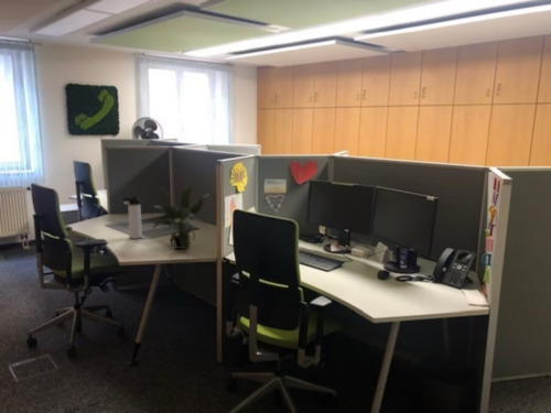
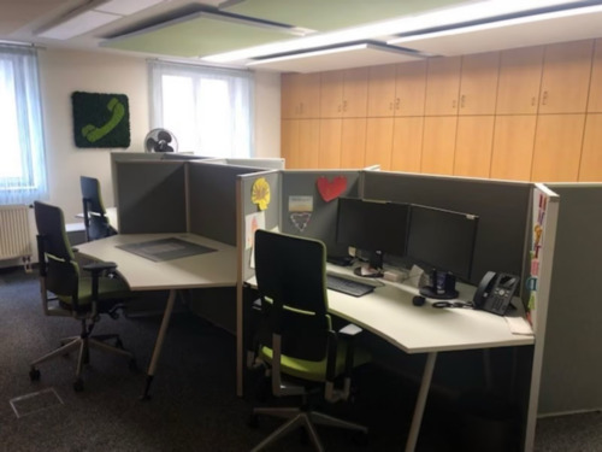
- thermos bottle (131, 217)
- potted plant (176, 216)
